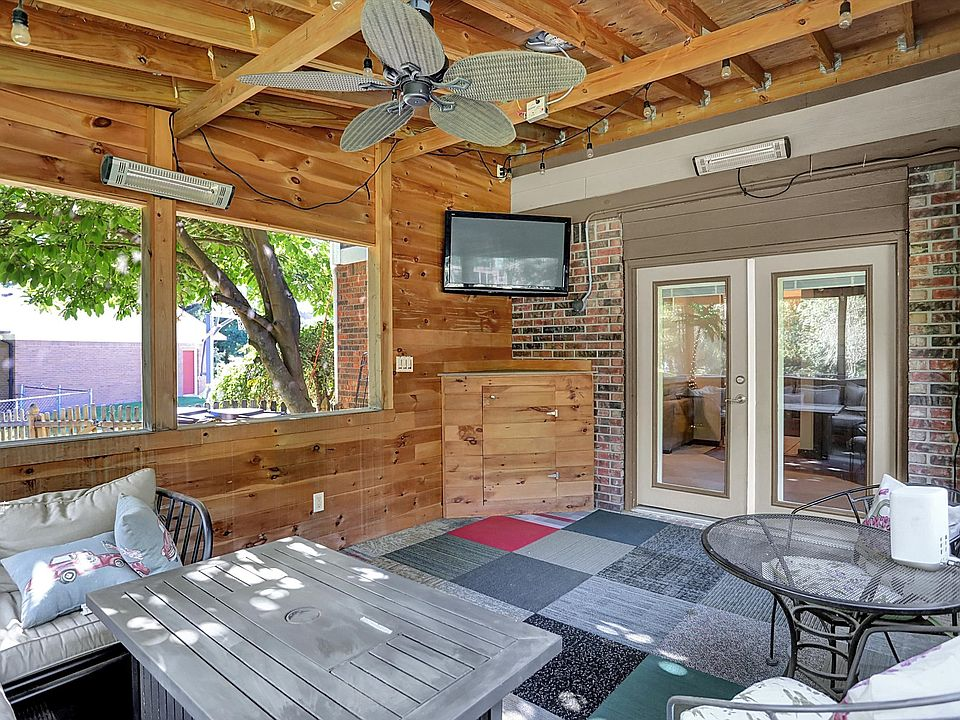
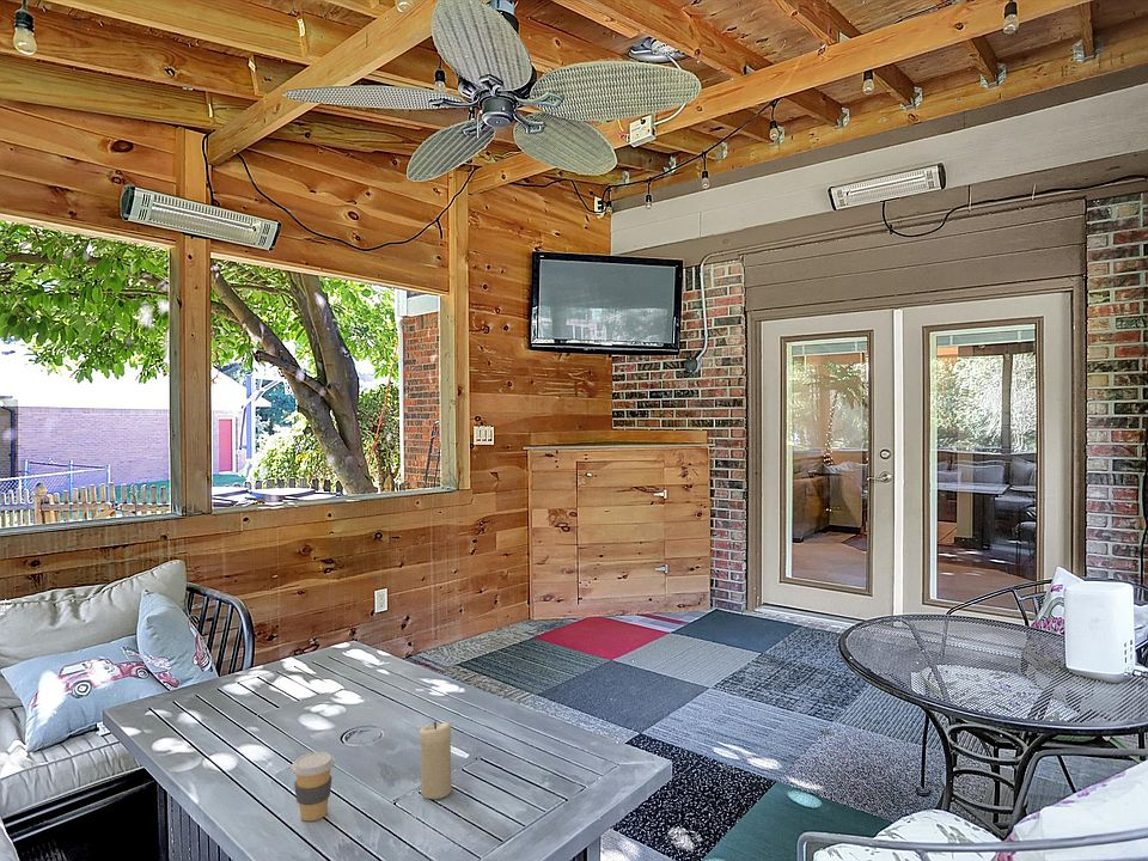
+ coffee cup (313, 787)
+ candle (435, 756)
